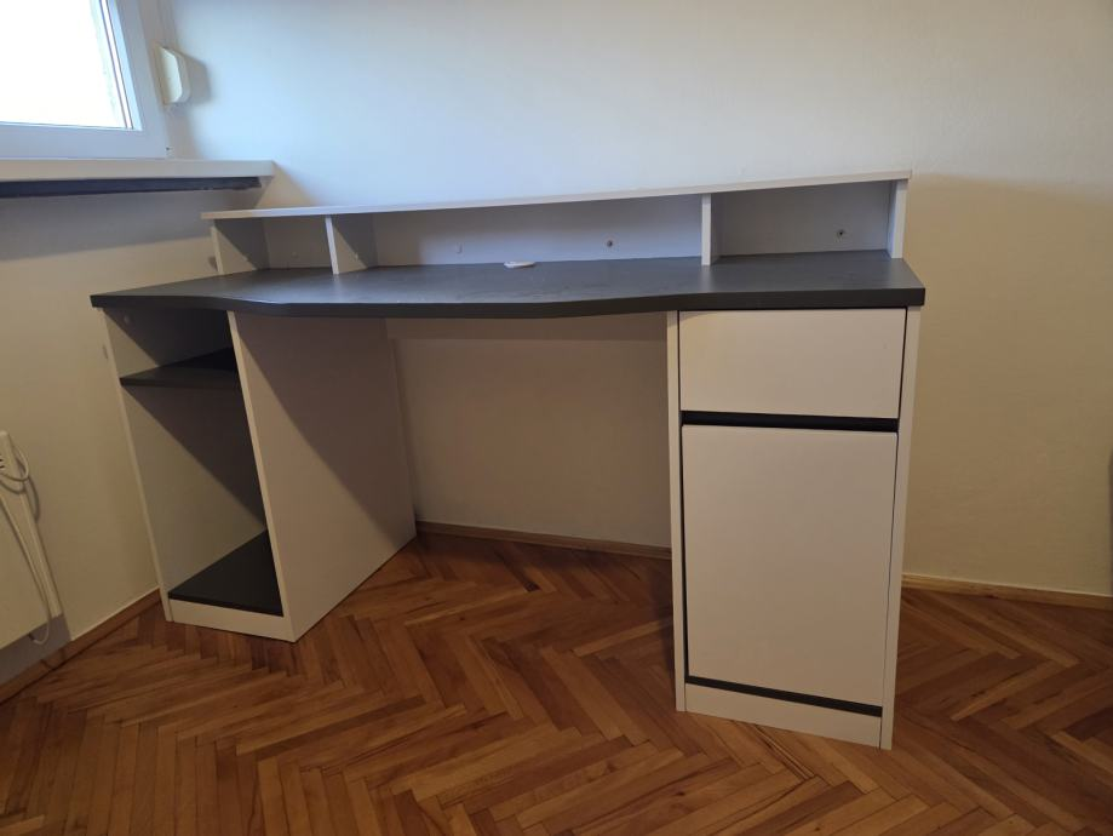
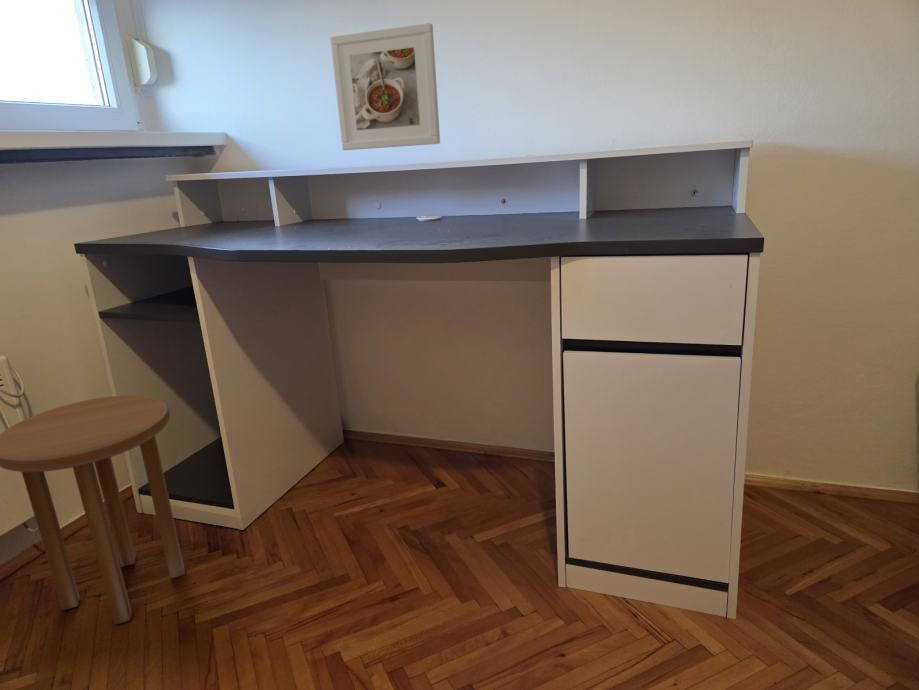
+ side table (106, 509)
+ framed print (385, 90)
